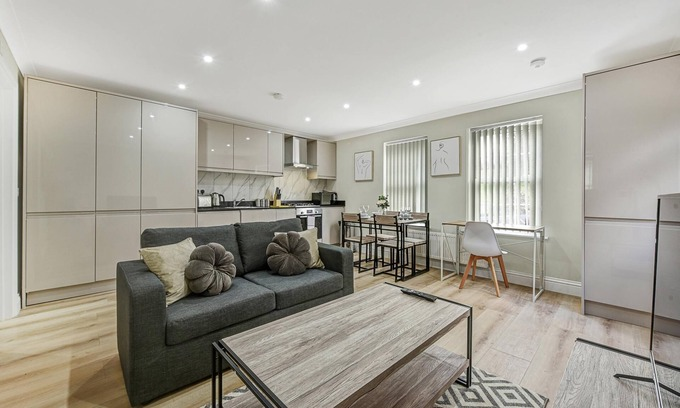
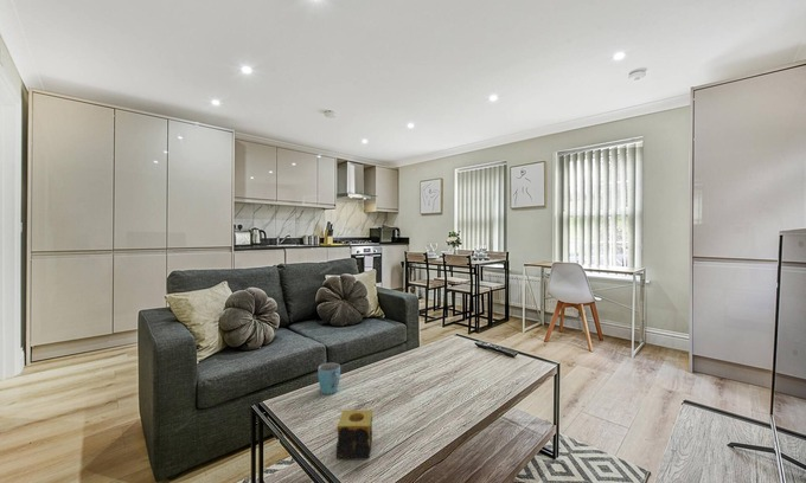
+ candle (354, 433)
+ mug (331, 379)
